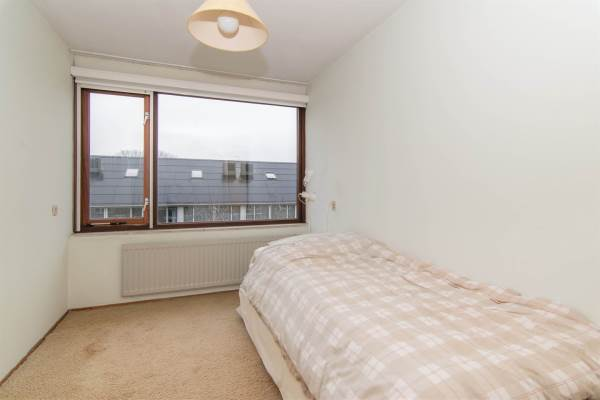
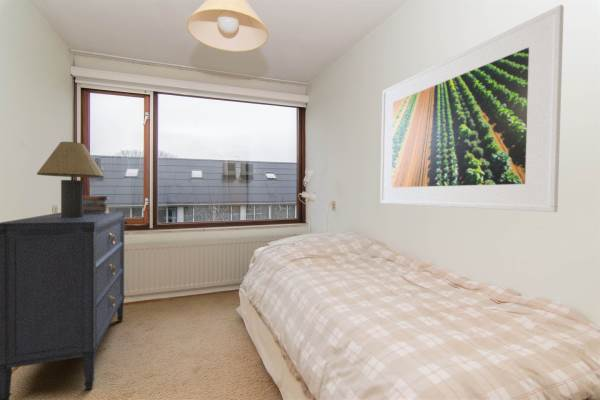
+ table lamp (72, 180)
+ dresser (77, 284)
+ book stack (89, 204)
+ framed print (444, 133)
